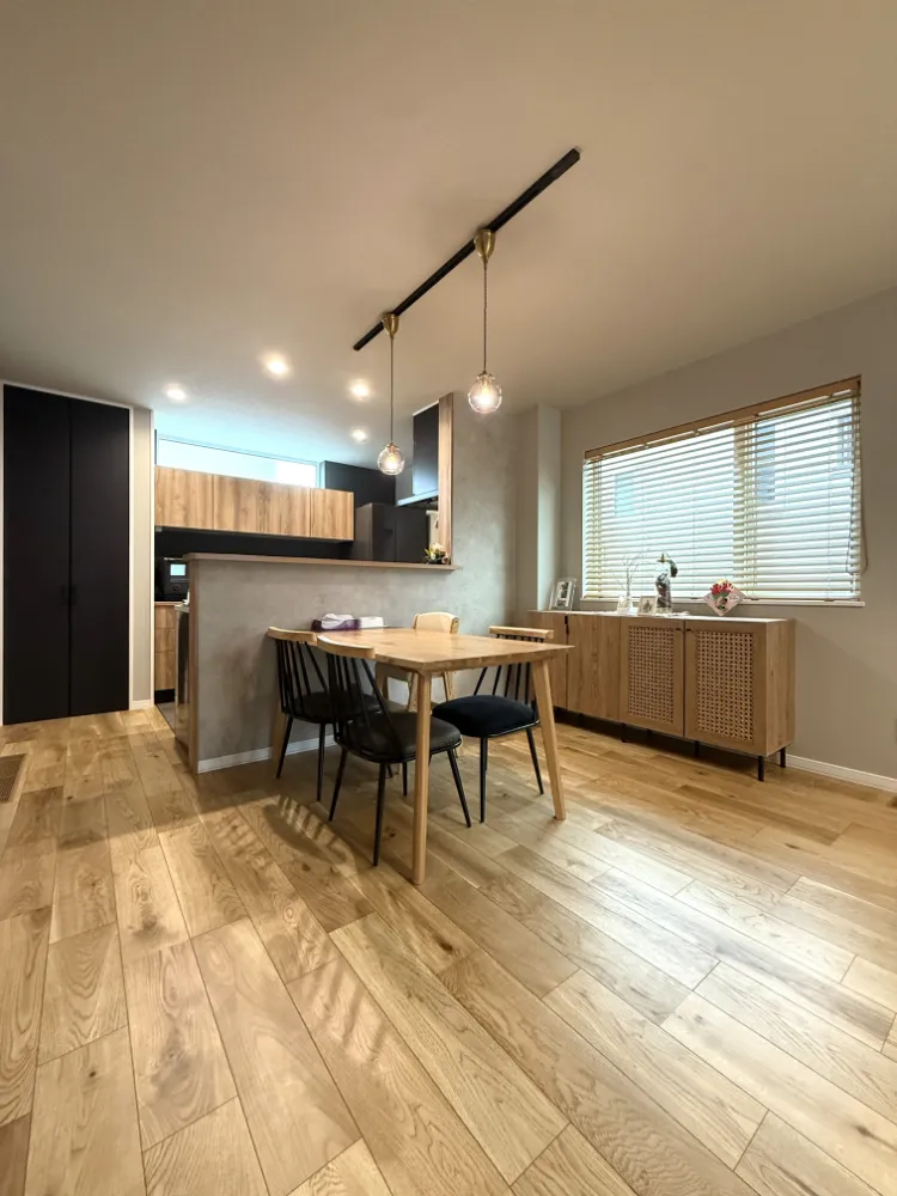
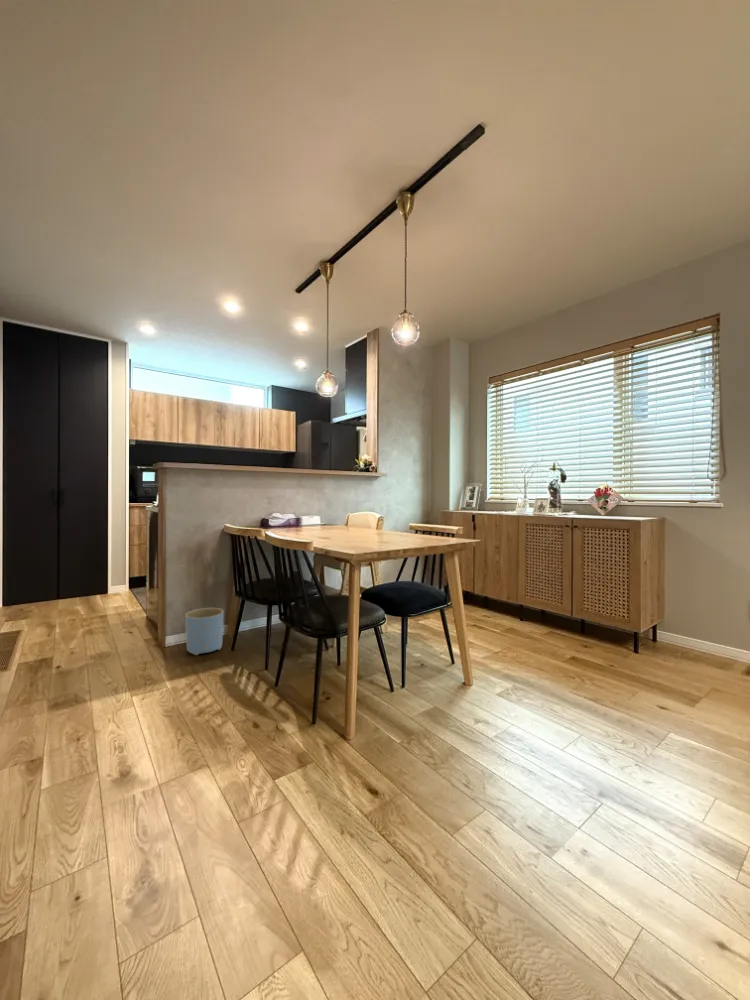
+ planter (204, 630)
